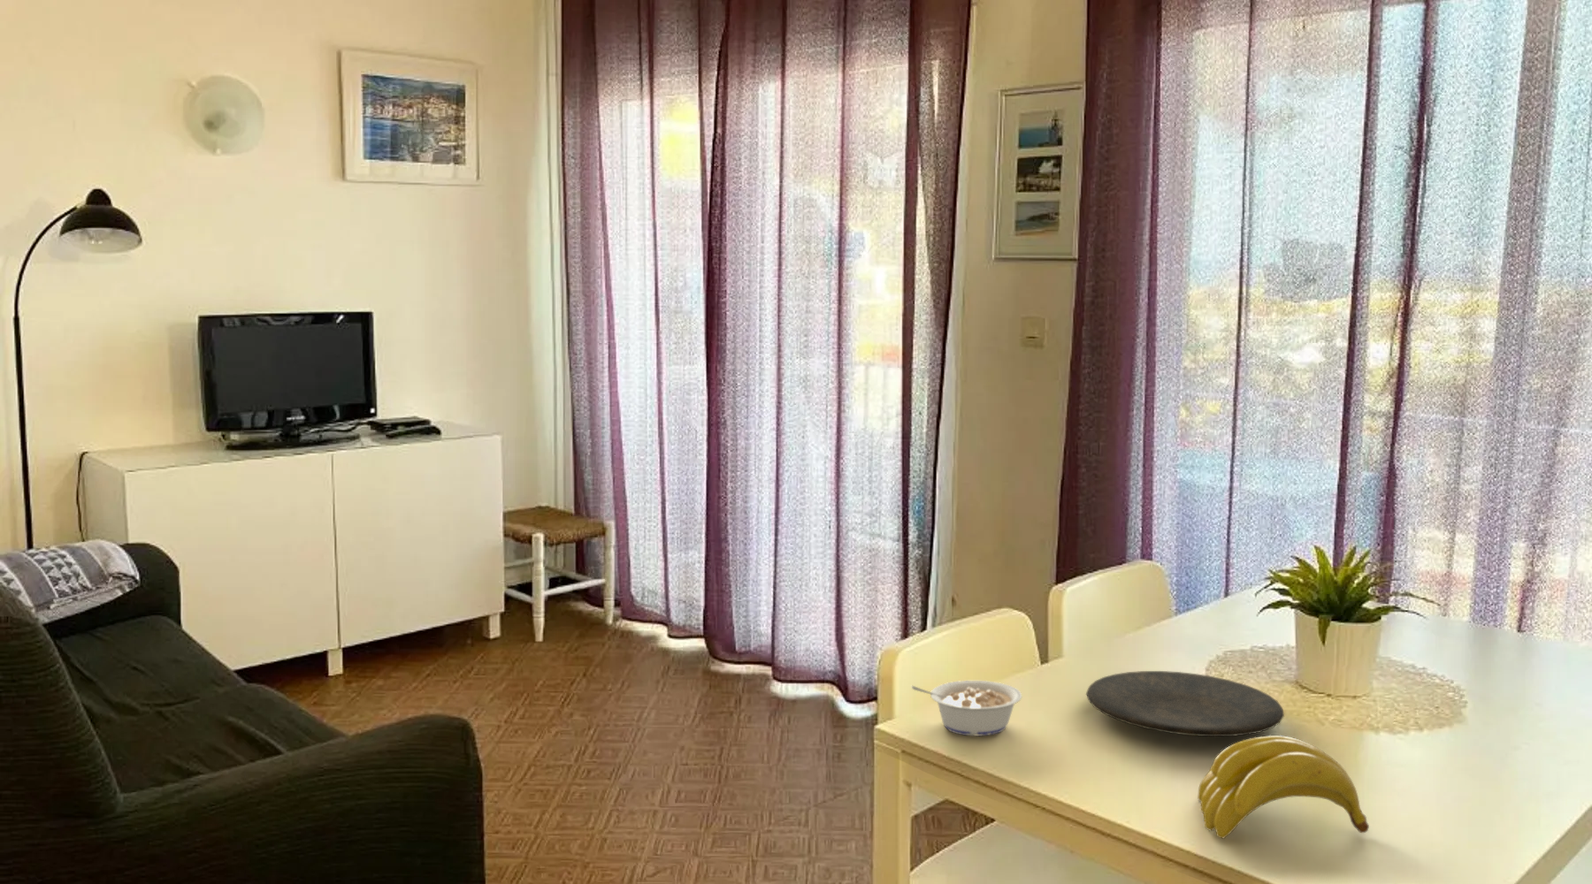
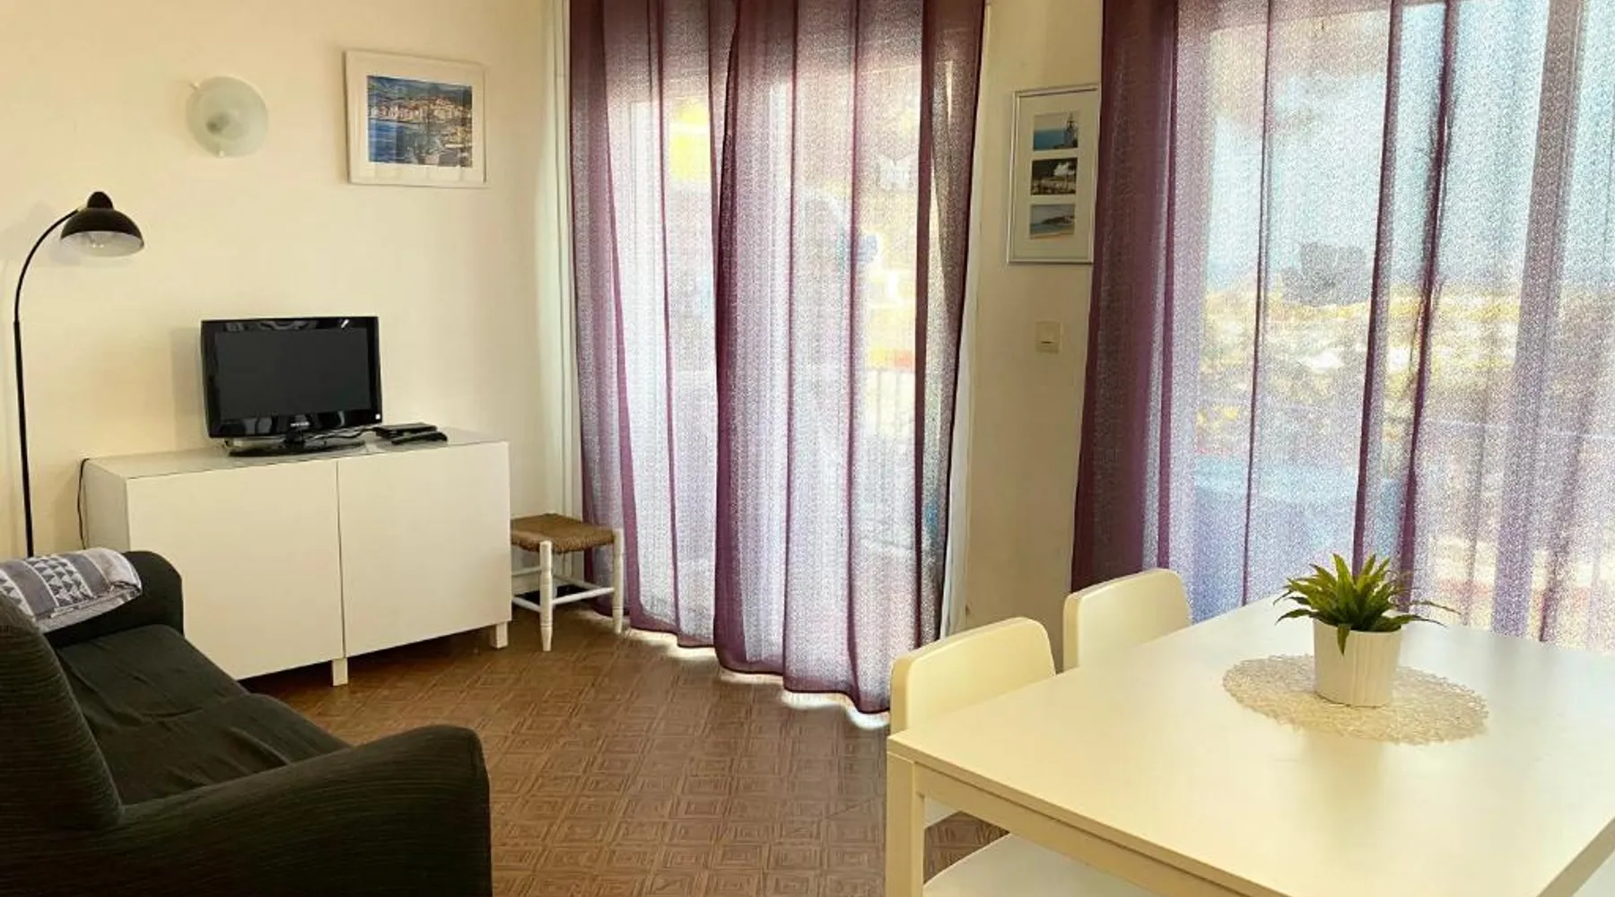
- banana (1285, 784)
- plate (1183, 708)
- legume (972, 708)
